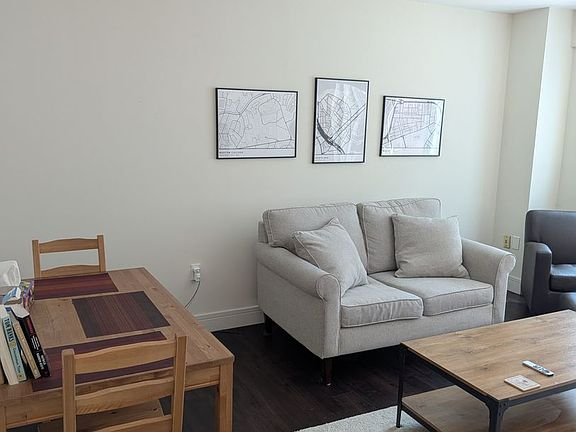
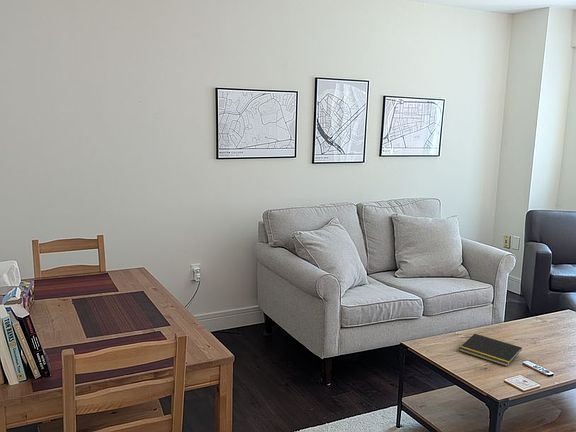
+ notepad (490, 349)
